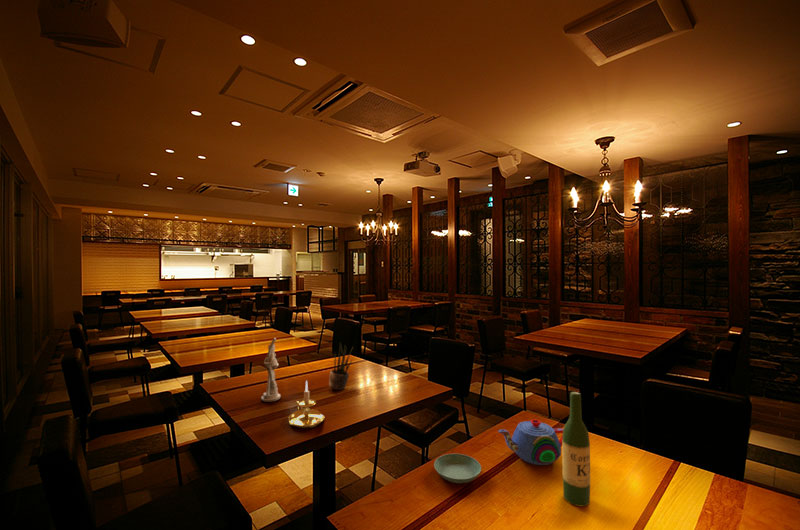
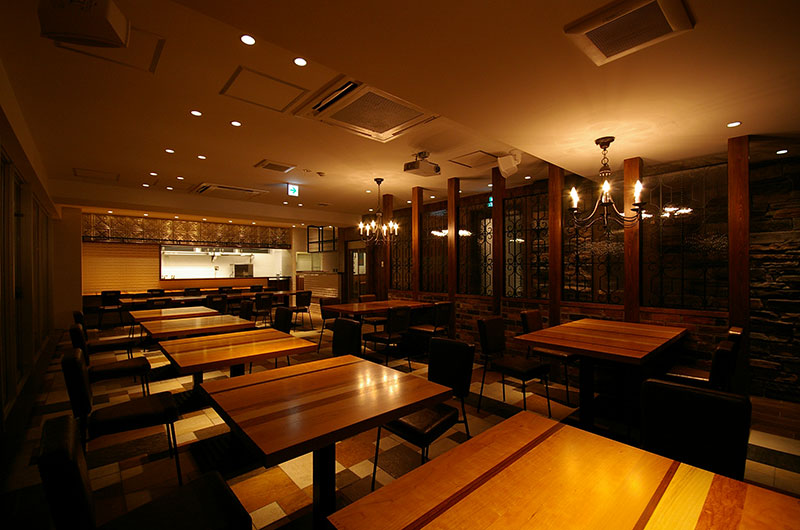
- wine bottle (576, 446)
- teapot (533, 438)
- utensil holder (271, 367)
- candle holder (305, 399)
- saucer (457, 469)
- potted plant (341, 365)
